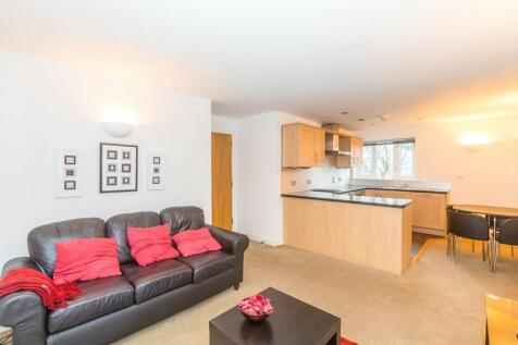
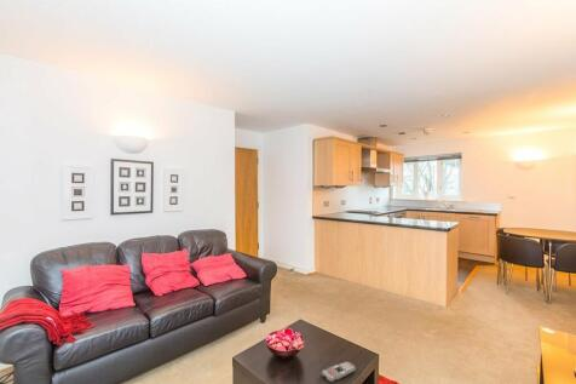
+ remote control (339, 371)
